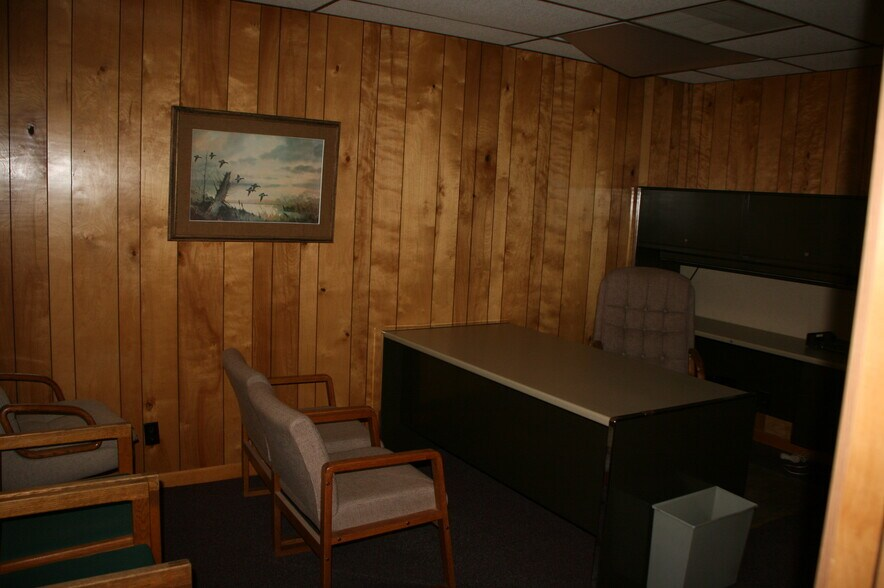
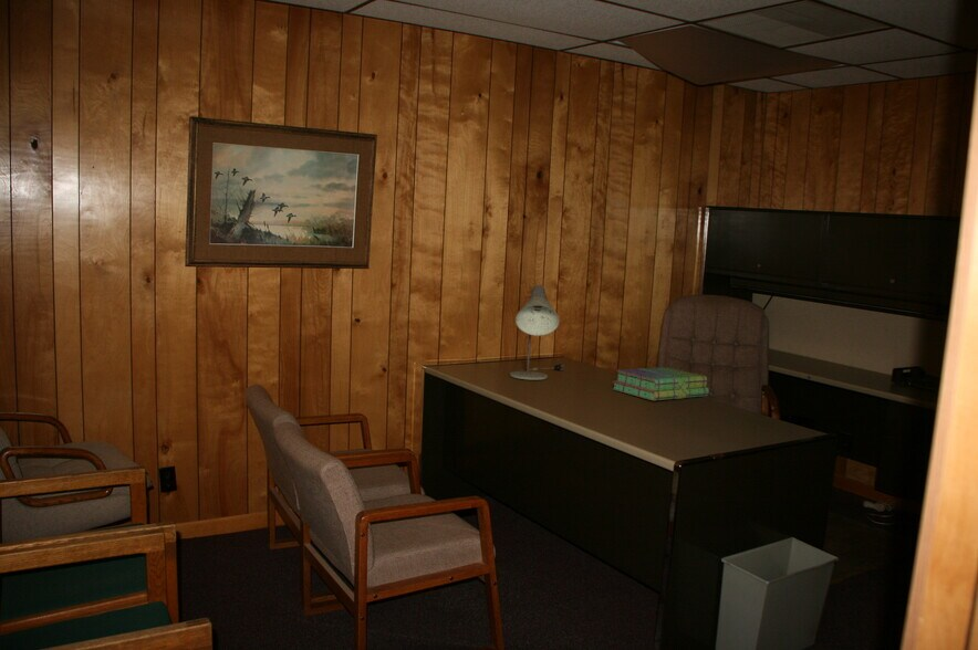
+ stack of books (660, 382)
+ desk lamp (543, 331)
